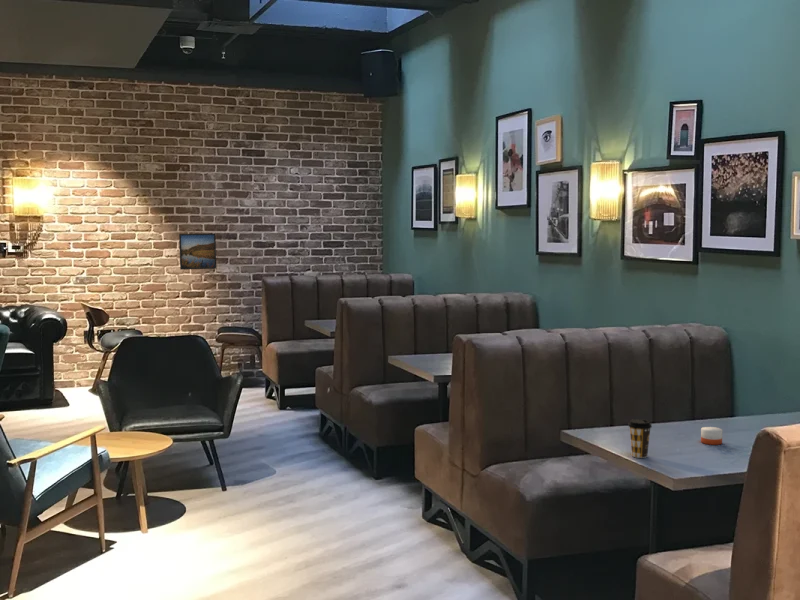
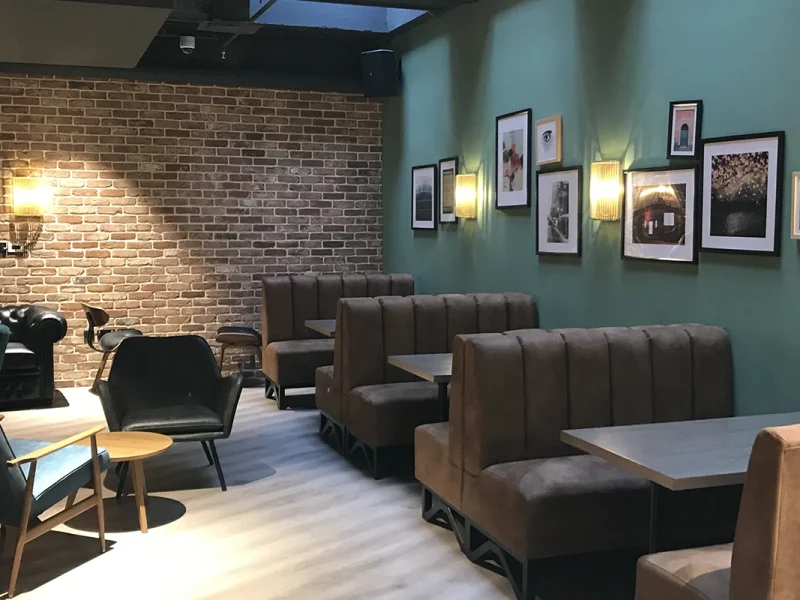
- candle (711, 428)
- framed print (197, 251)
- coffee cup (639, 438)
